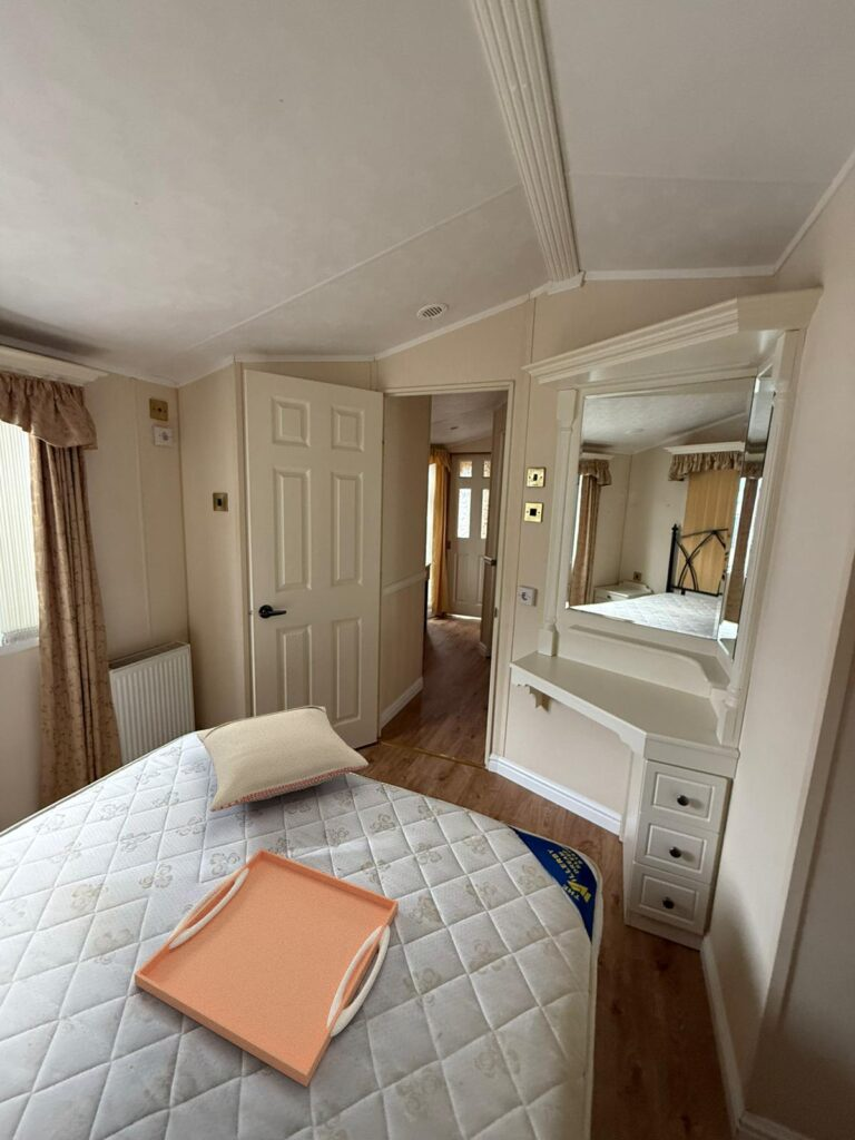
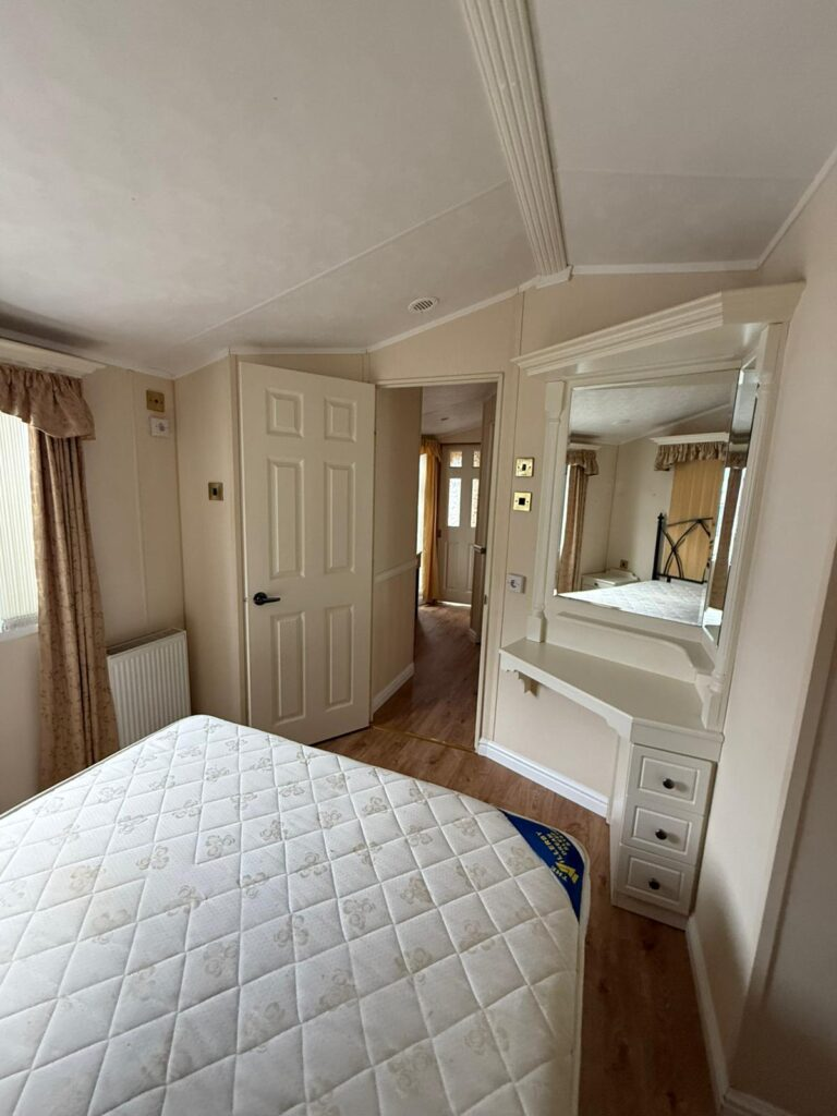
- serving tray (278, 938)
- pillow (278, 749)
